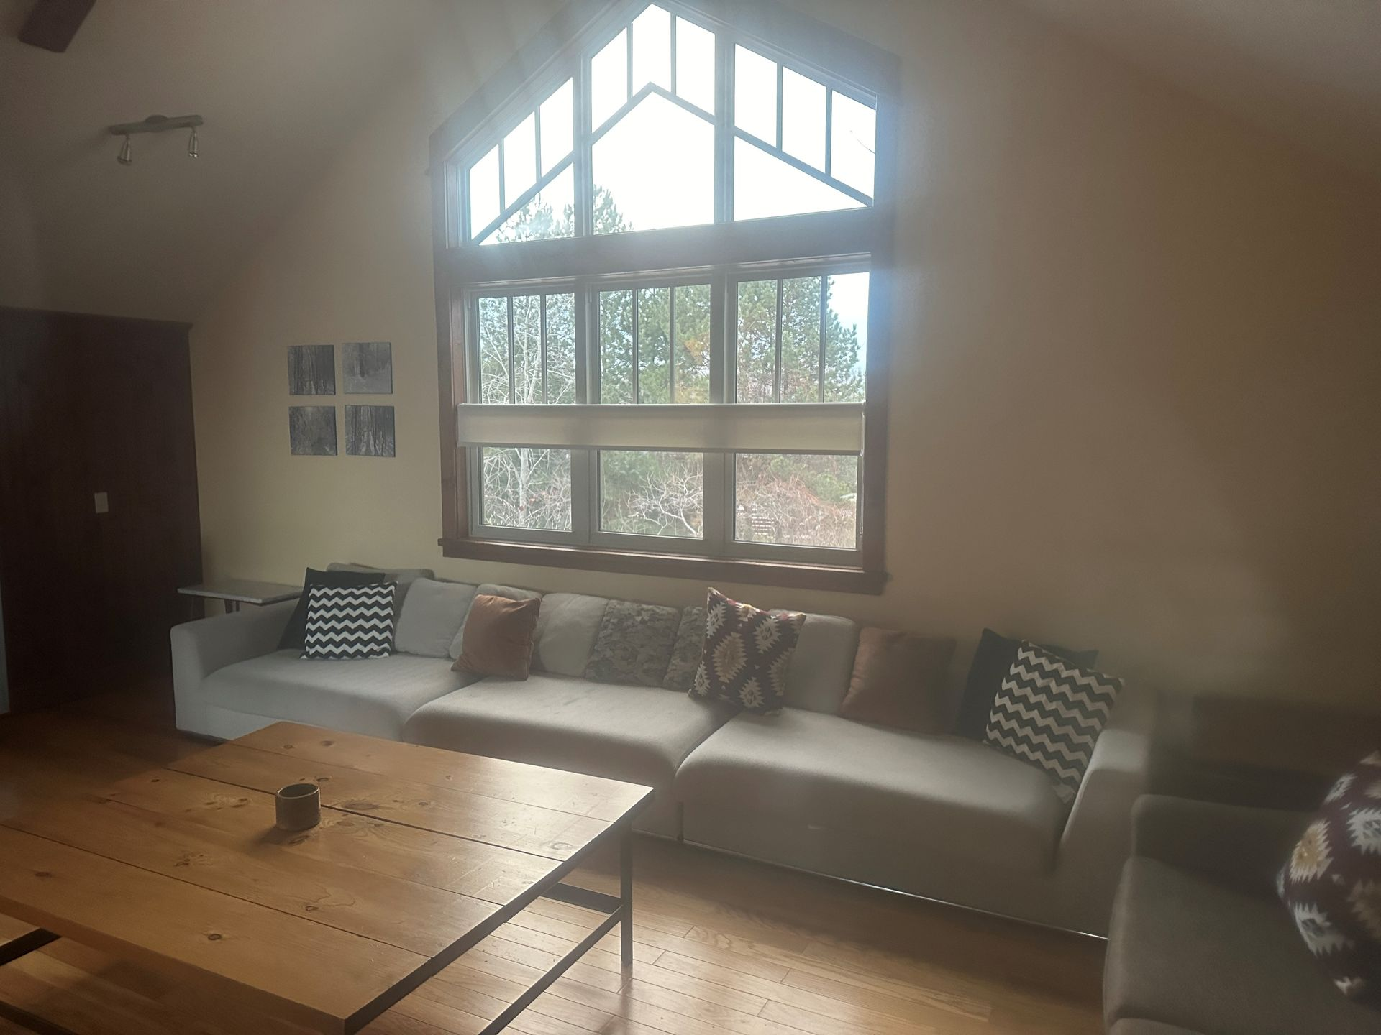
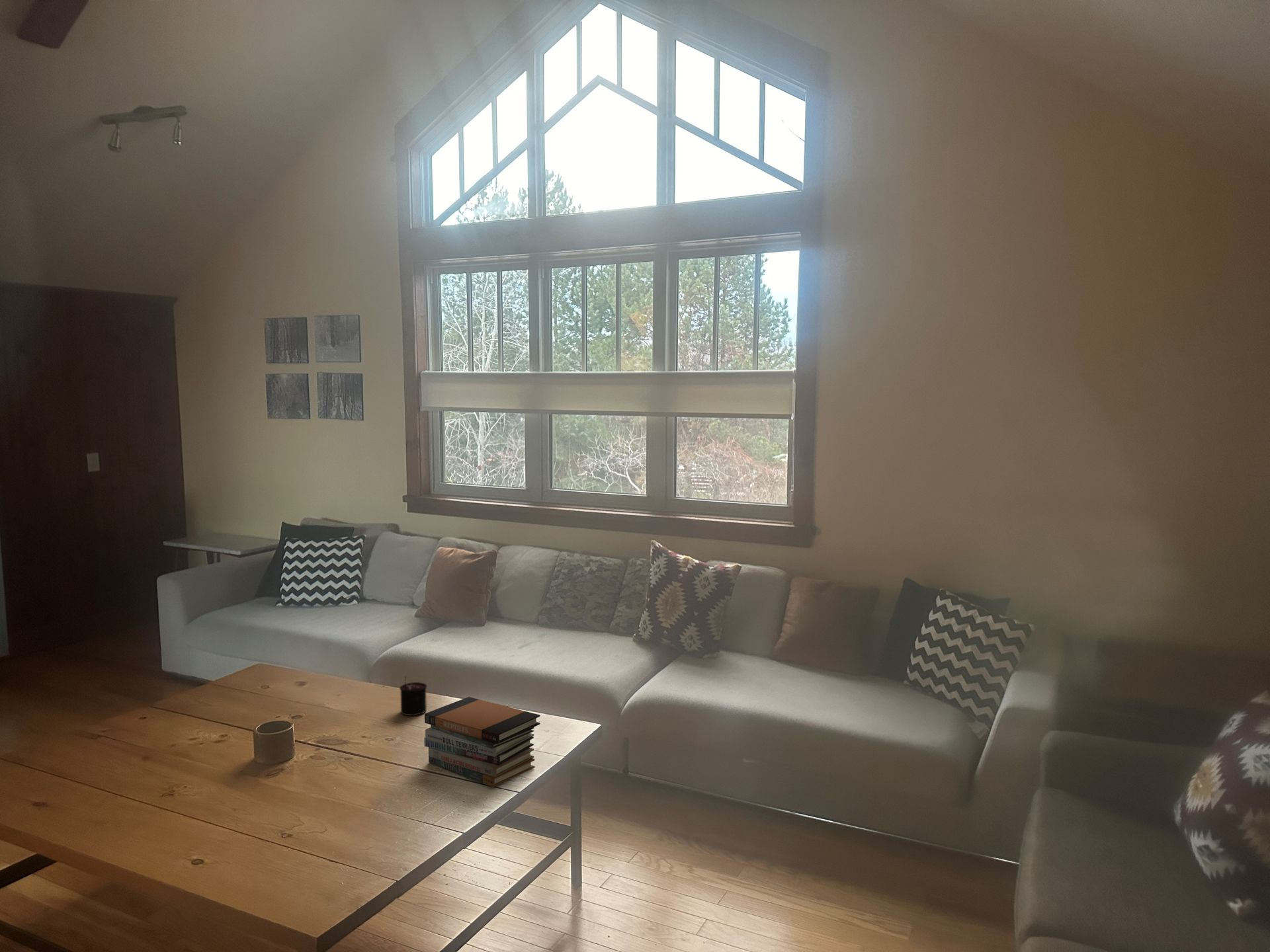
+ book stack (481, 739)
+ candle (413, 693)
